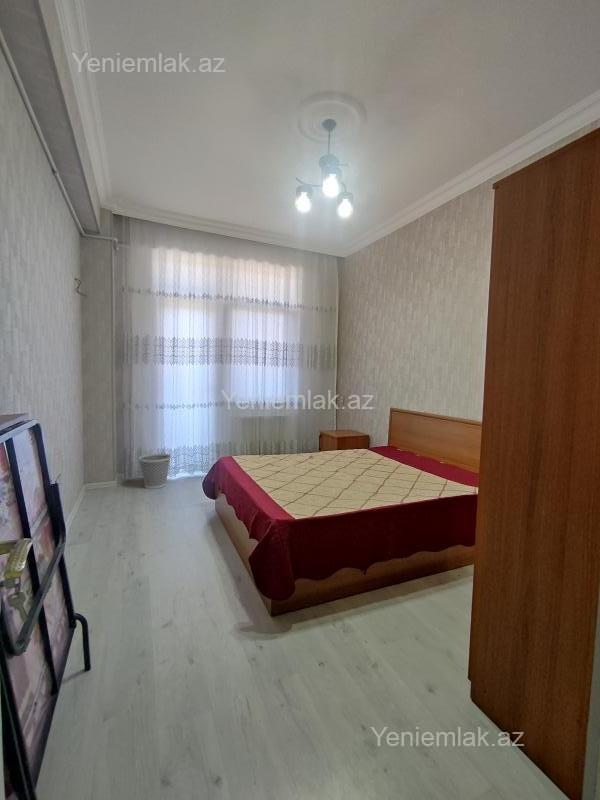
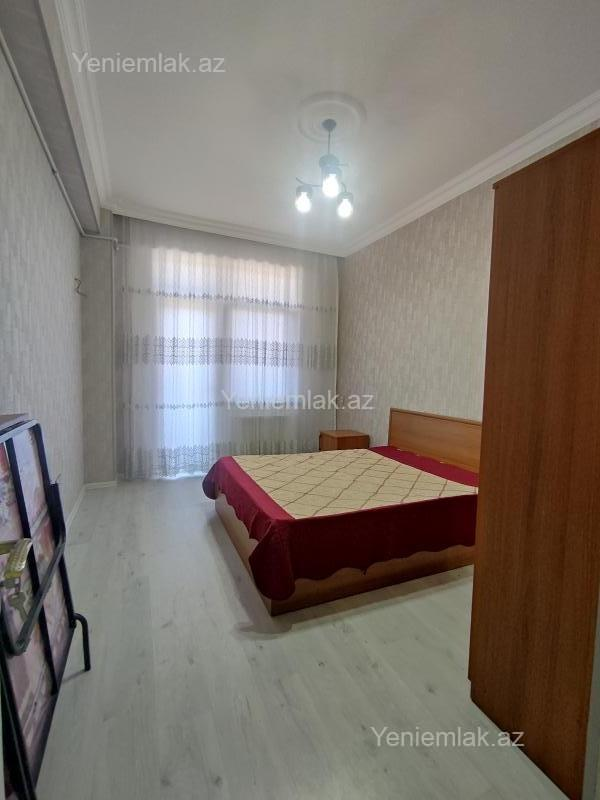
- wastebasket (155, 471)
